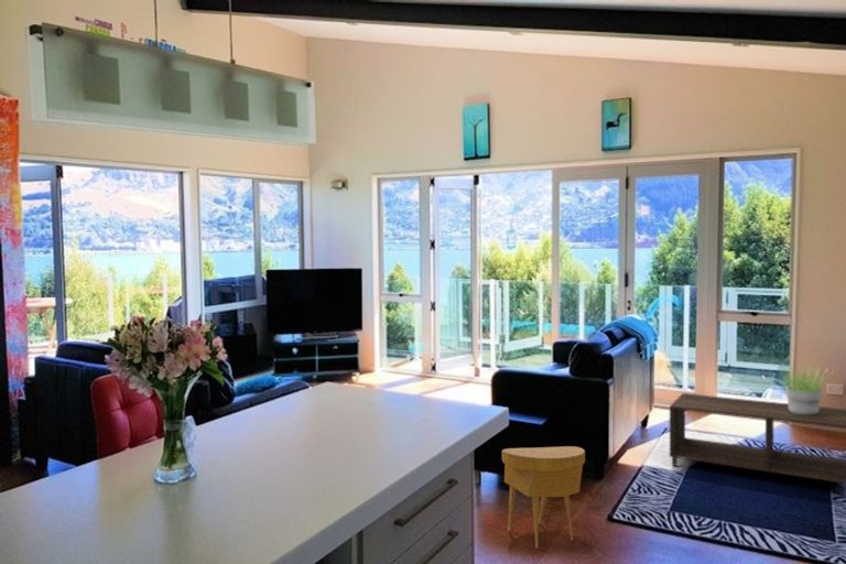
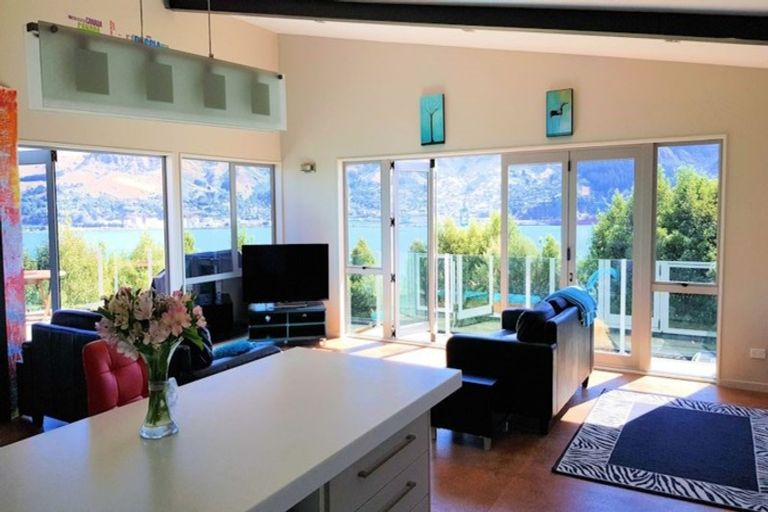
- coffee table (769, 440)
- potted plant (804, 389)
- side table (543, 489)
